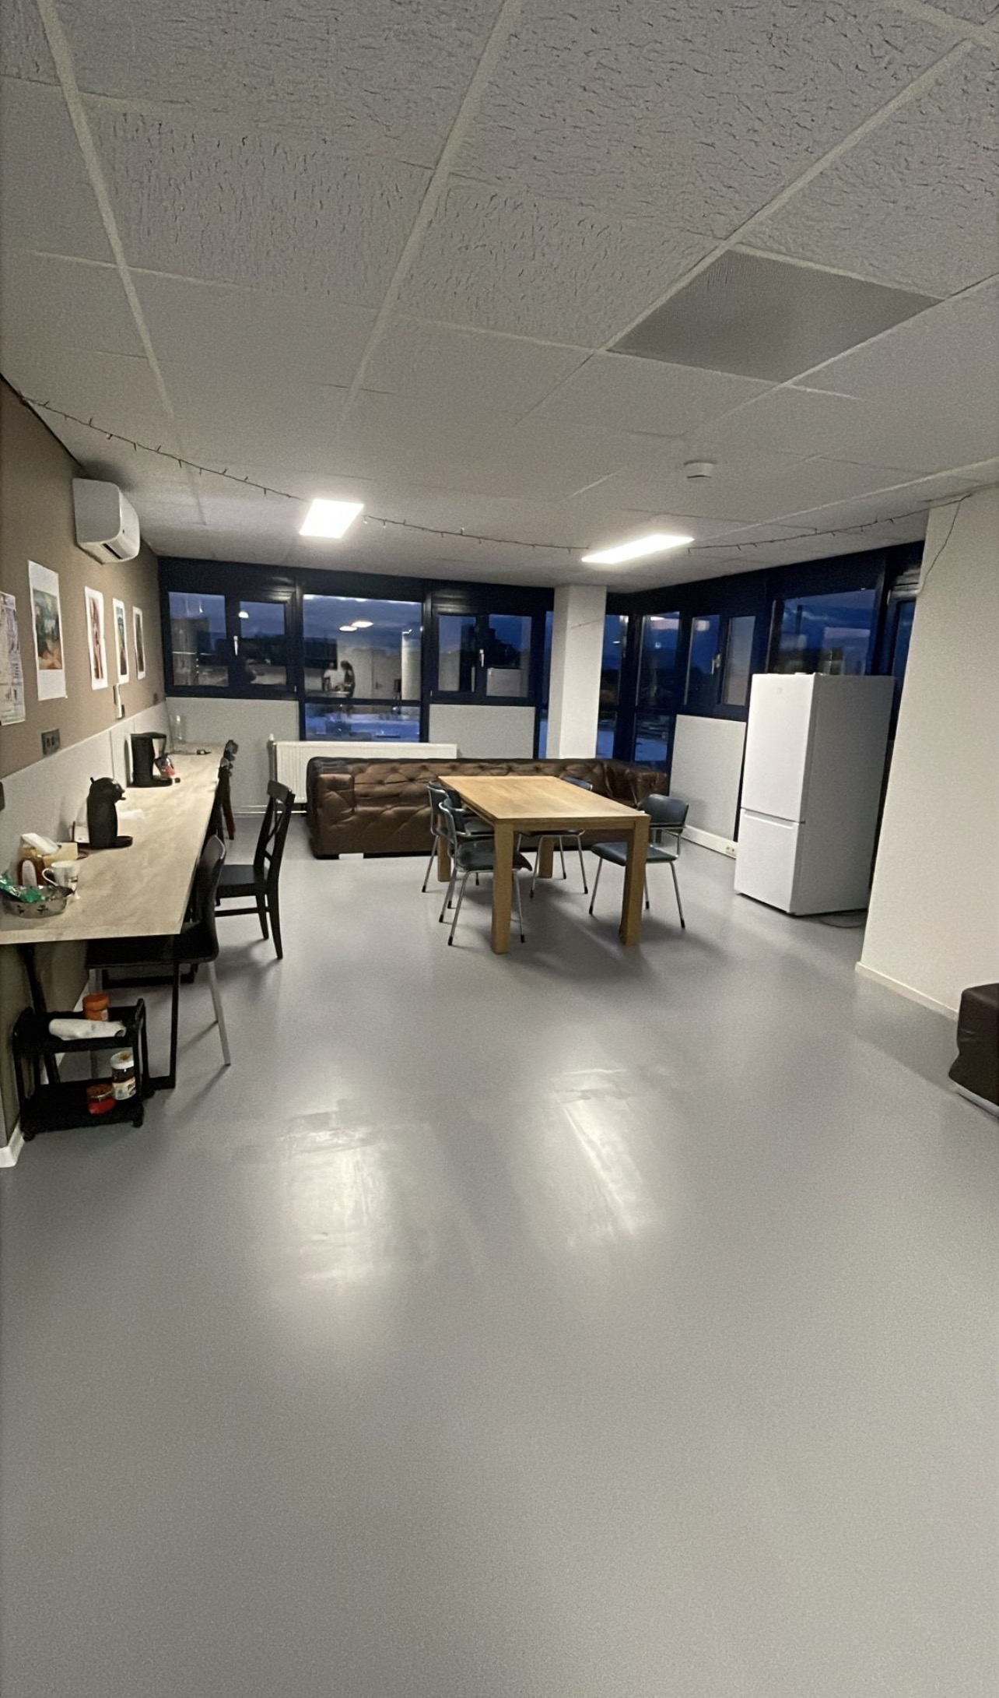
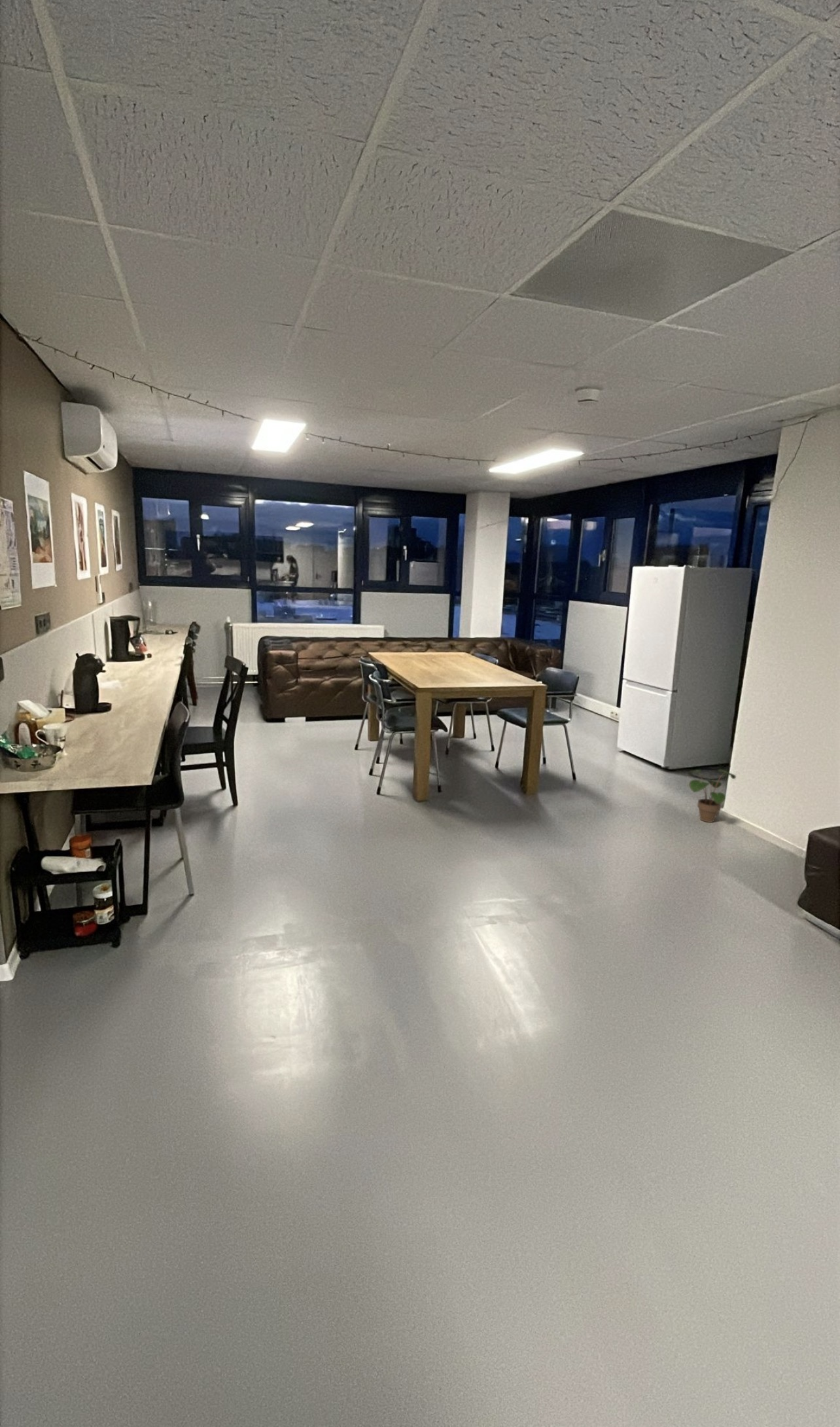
+ potted plant (710, 796)
